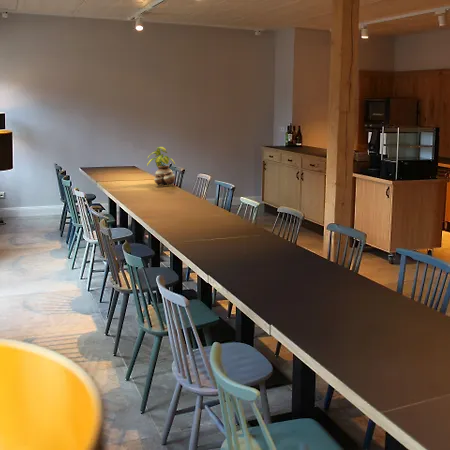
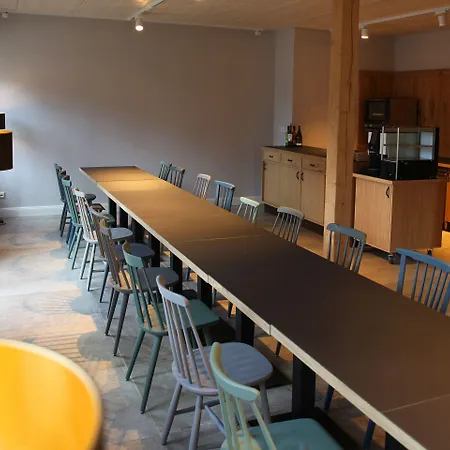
- potted plant (161, 165)
